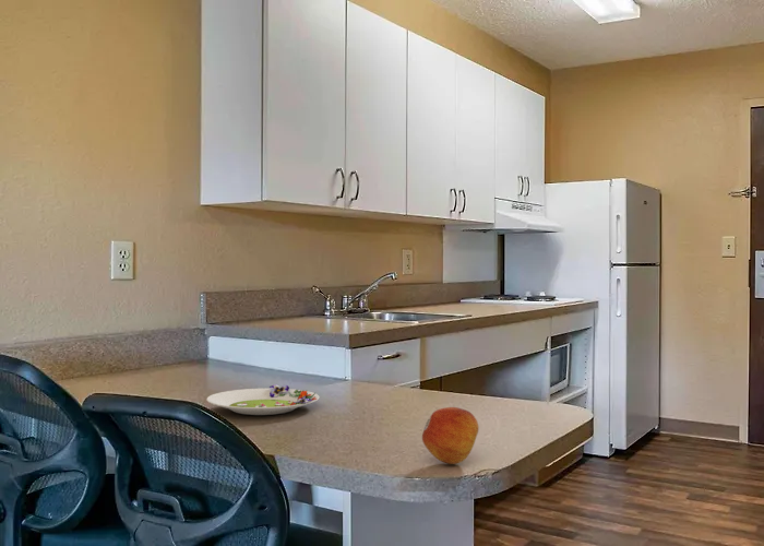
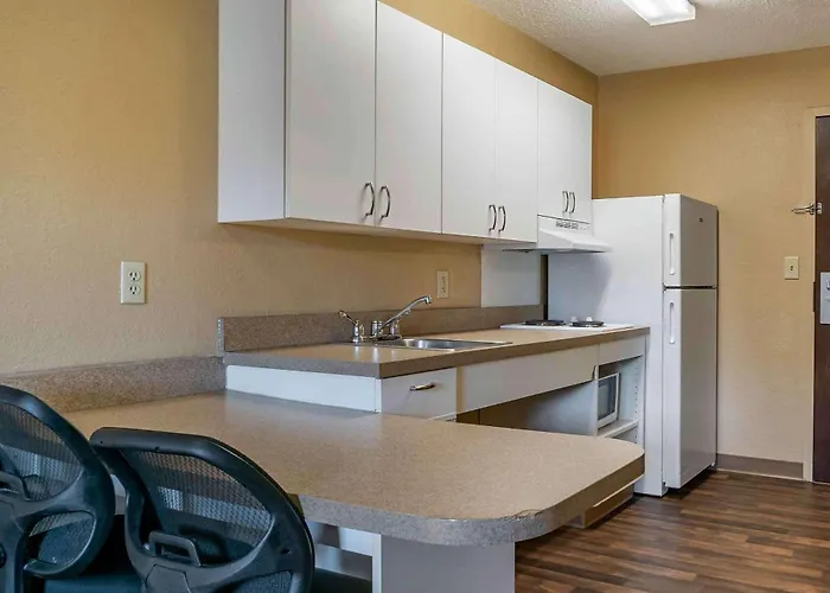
- salad plate (263, 400)
- fruit (450, 435)
